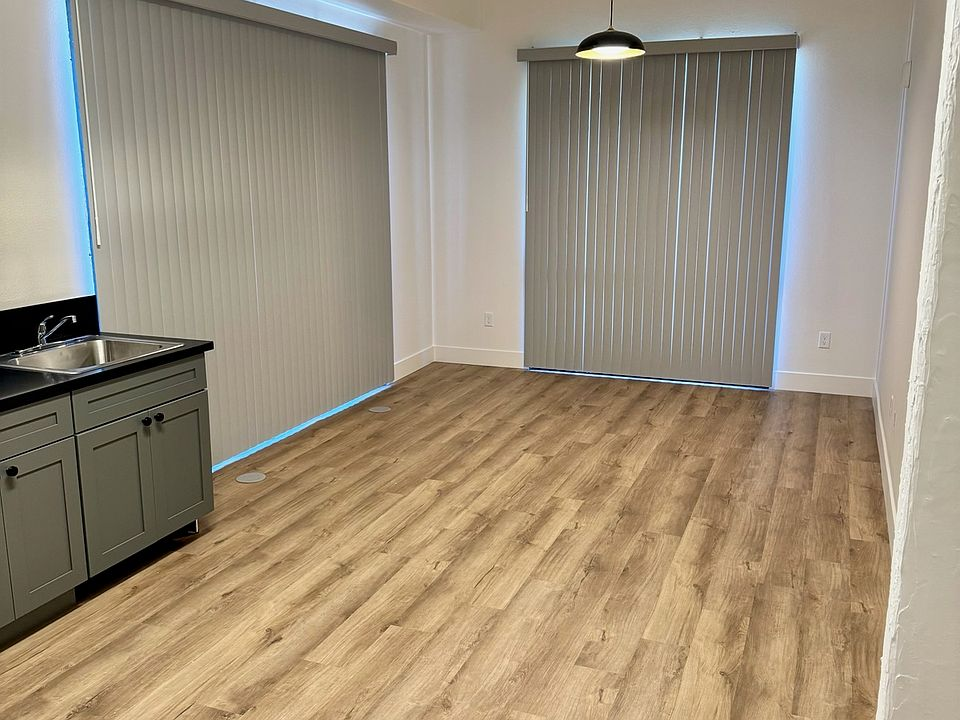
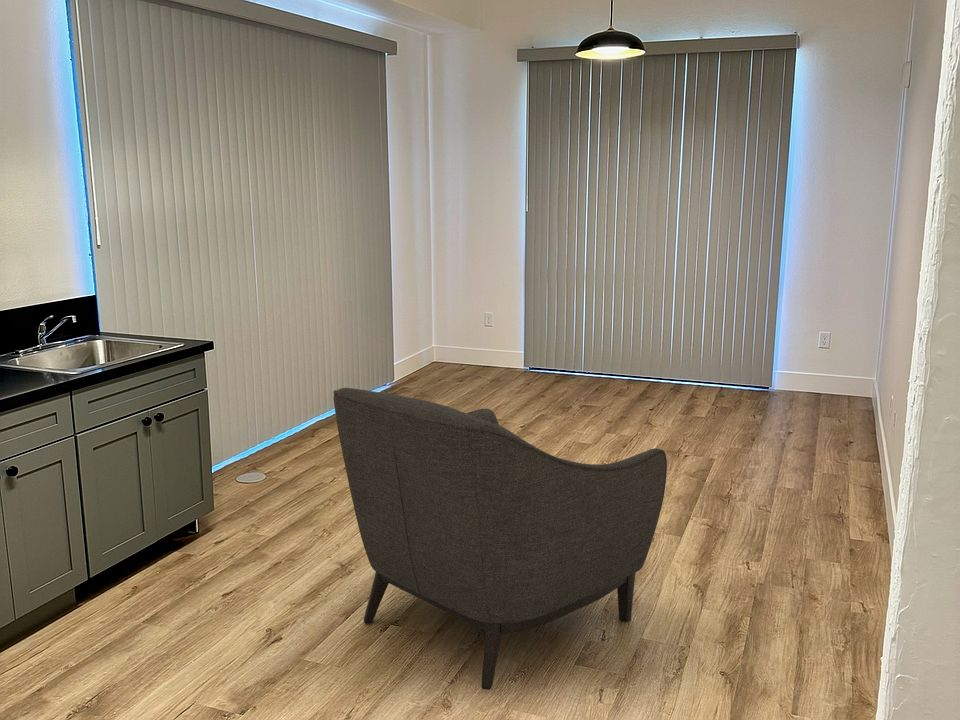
+ chair (490, 505)
